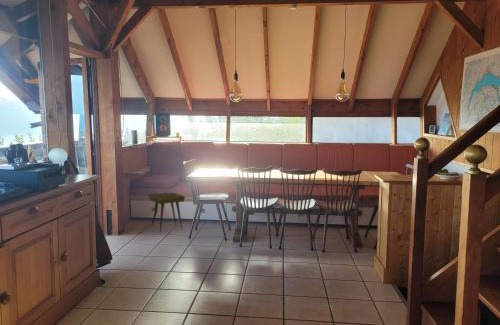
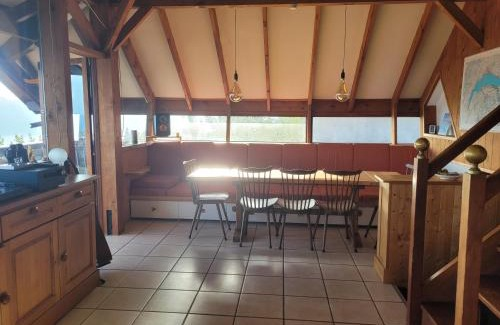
- side table (163, 209)
